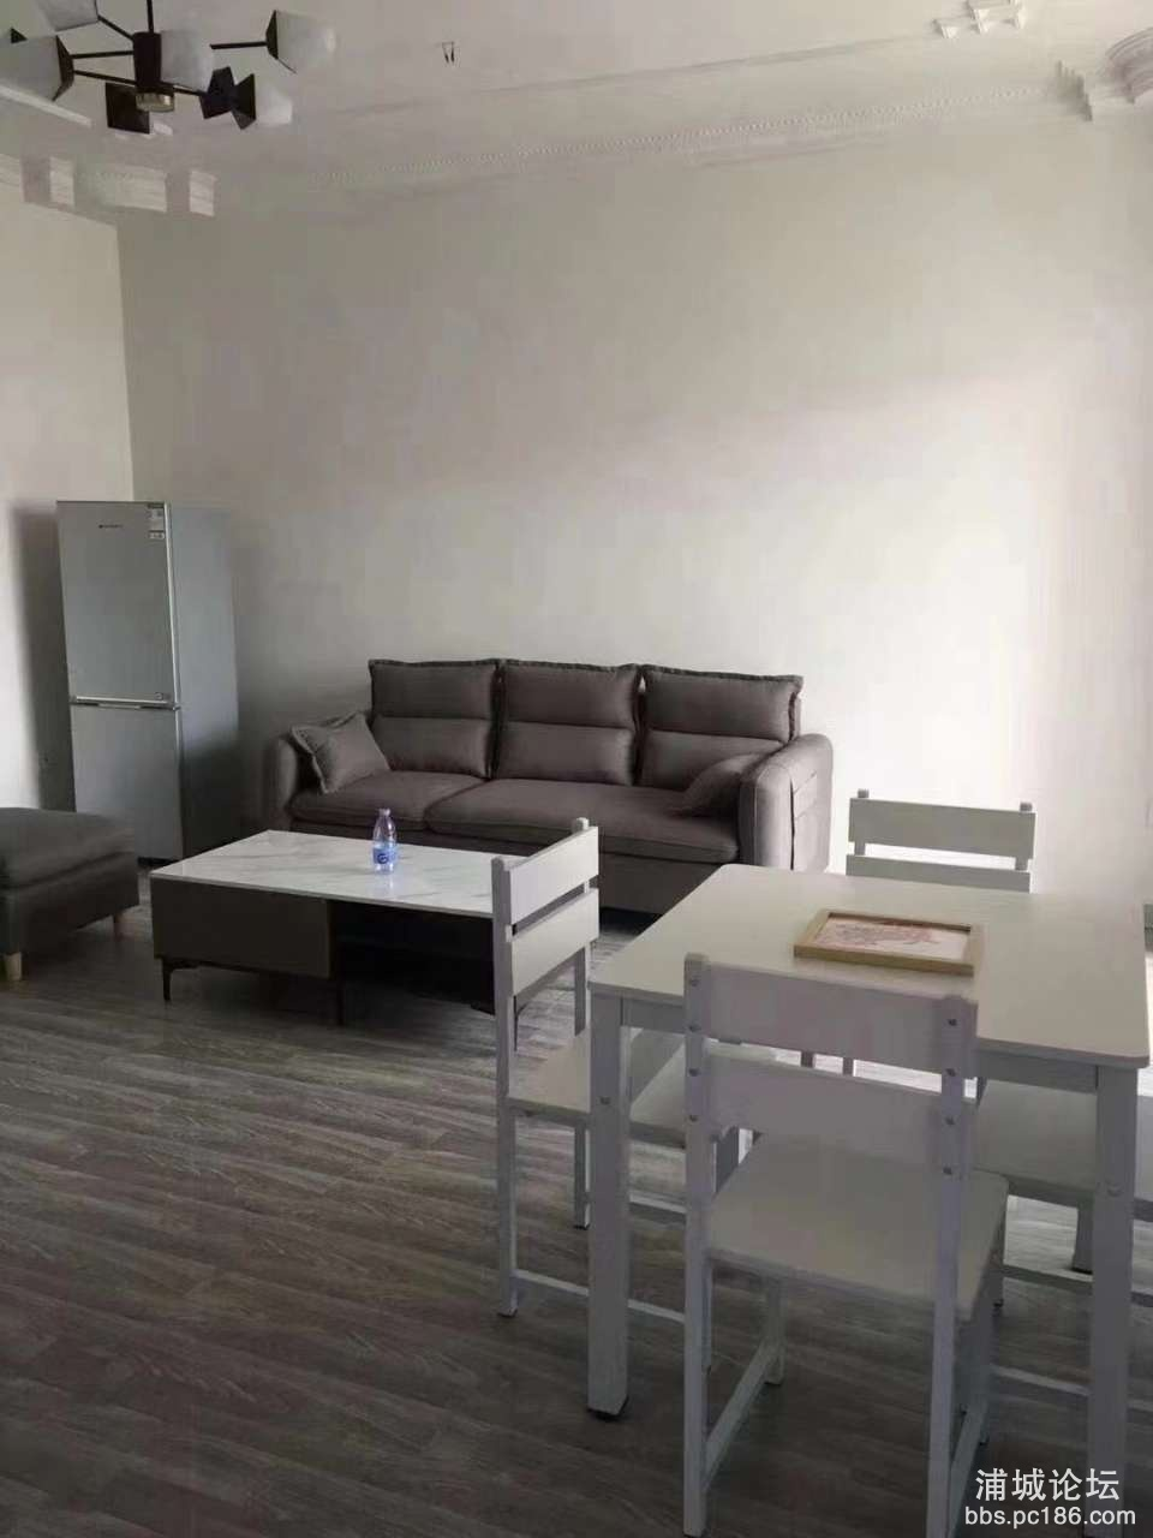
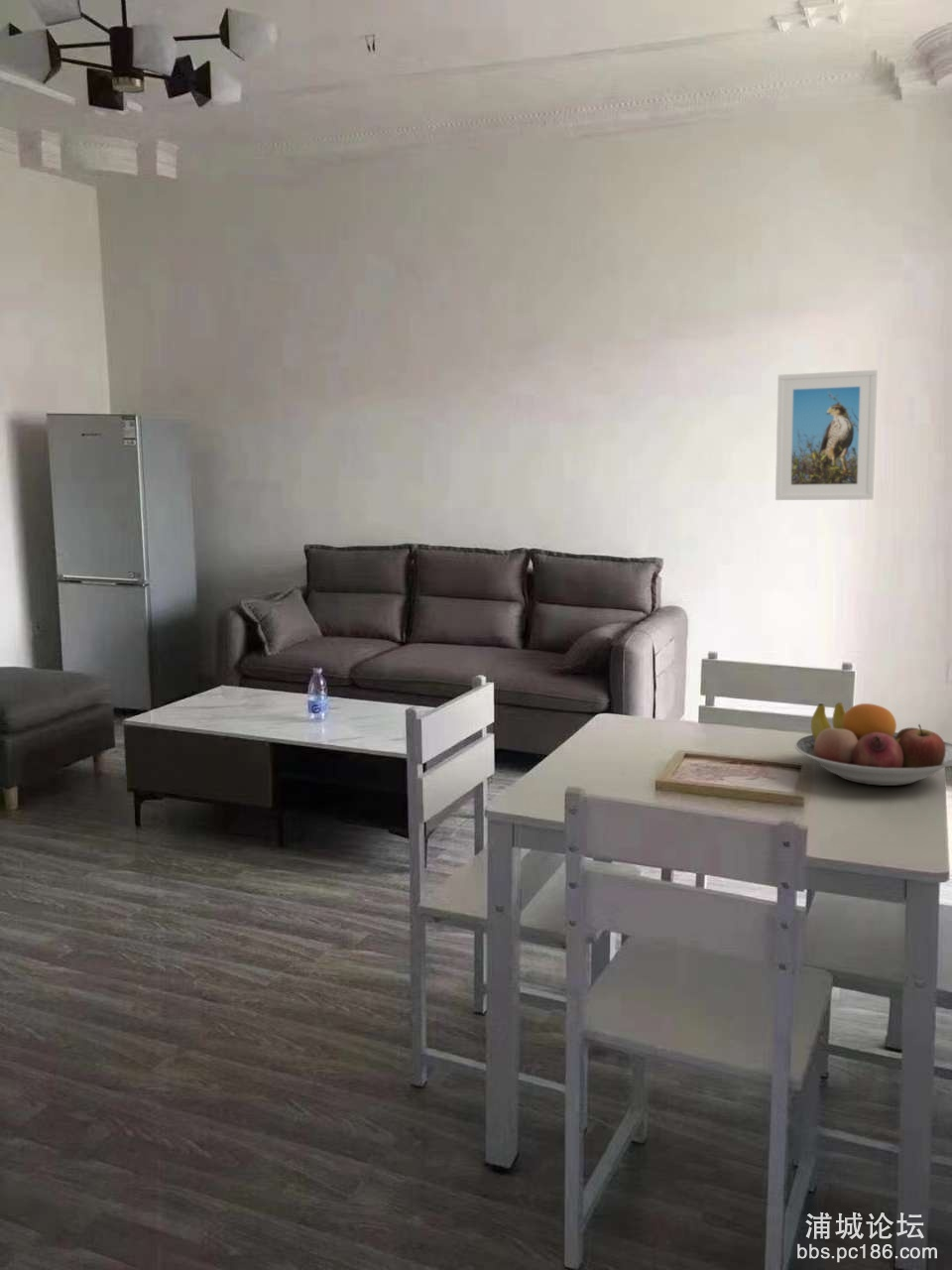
+ fruit bowl (878, 741)
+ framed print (825, 436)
